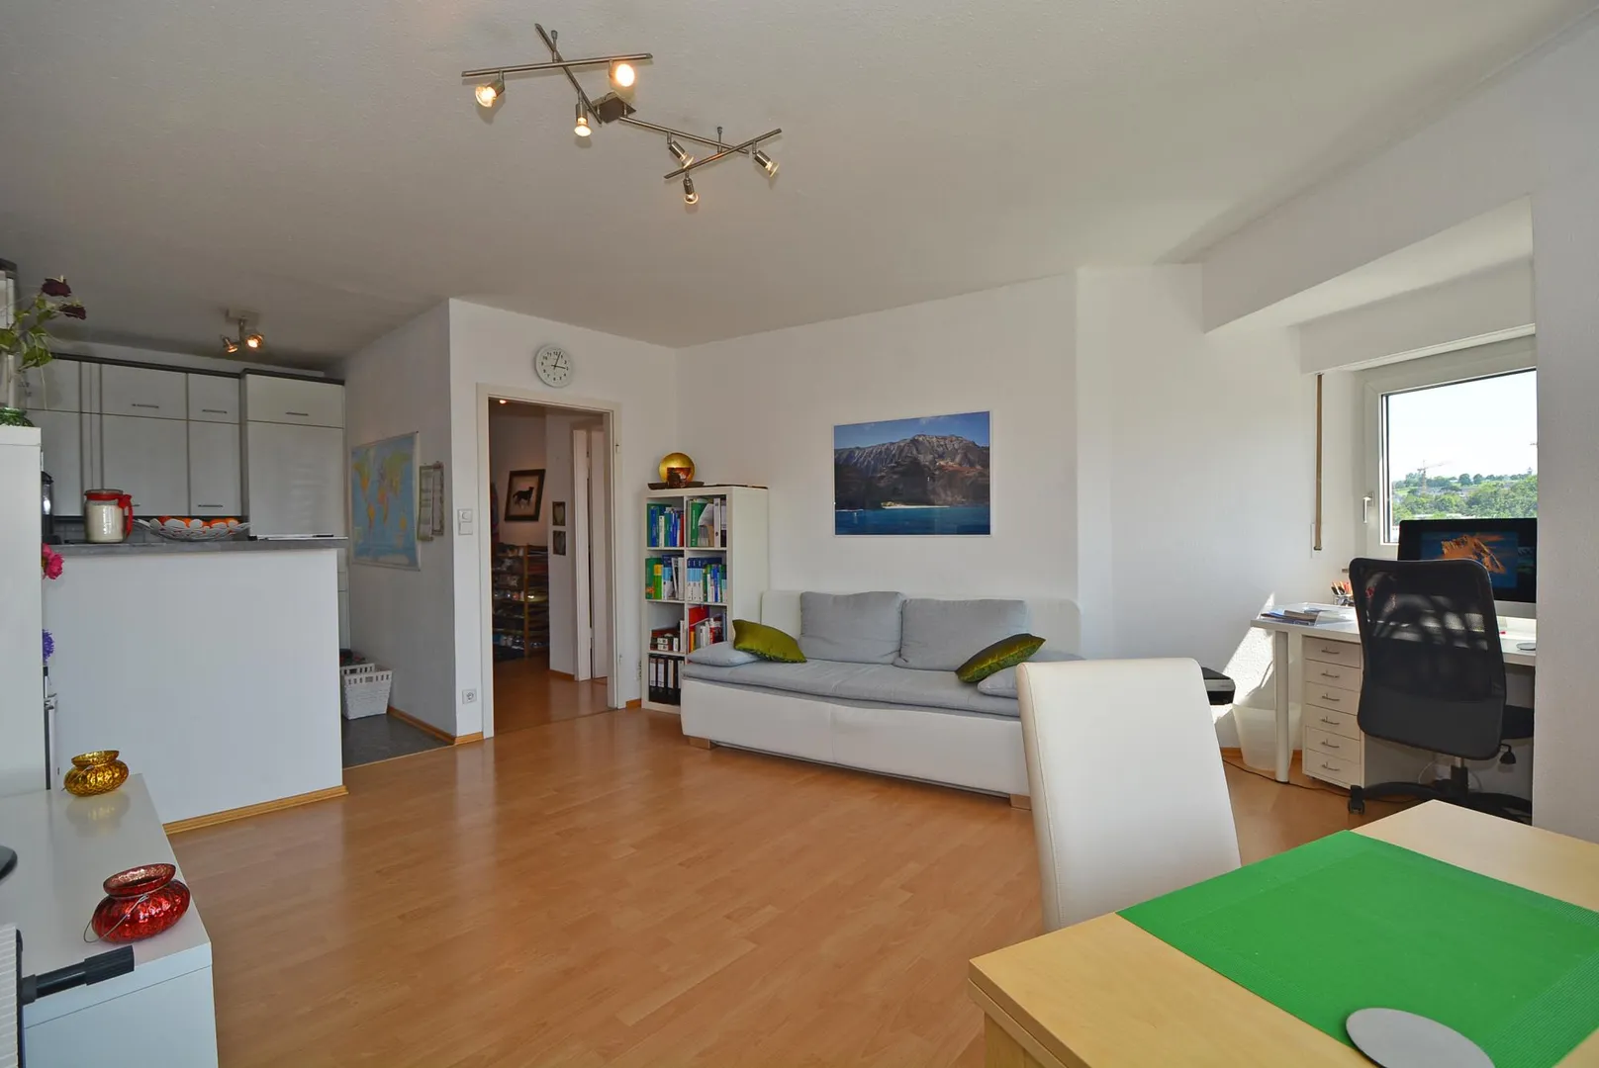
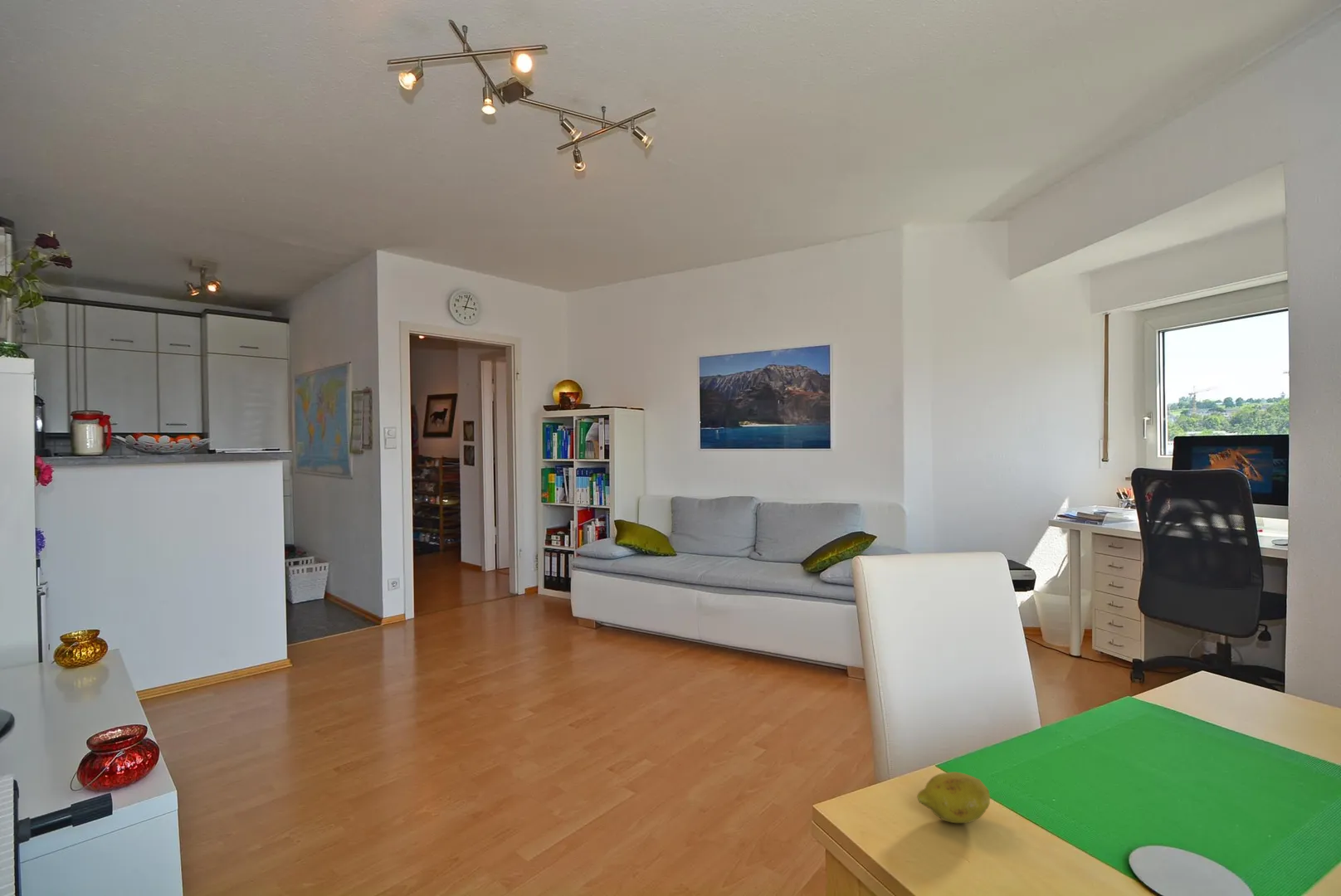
+ fruit (953, 797)
